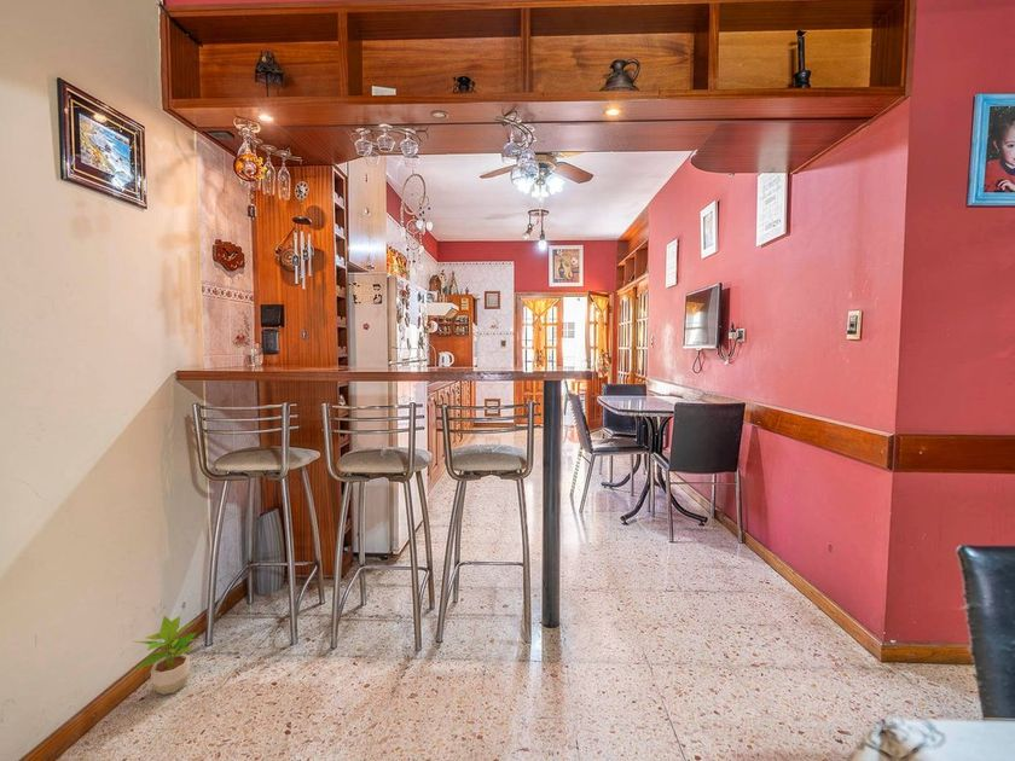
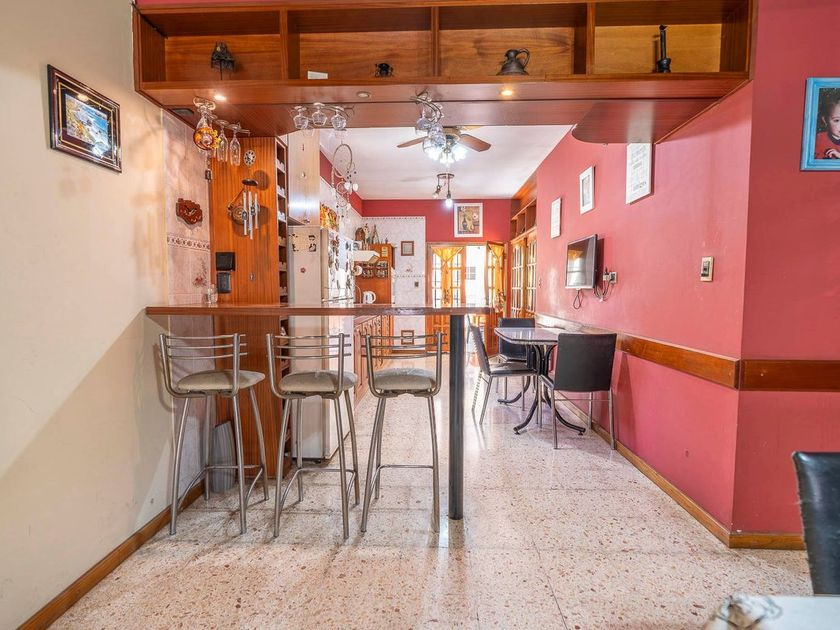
- potted plant (164, 655)
